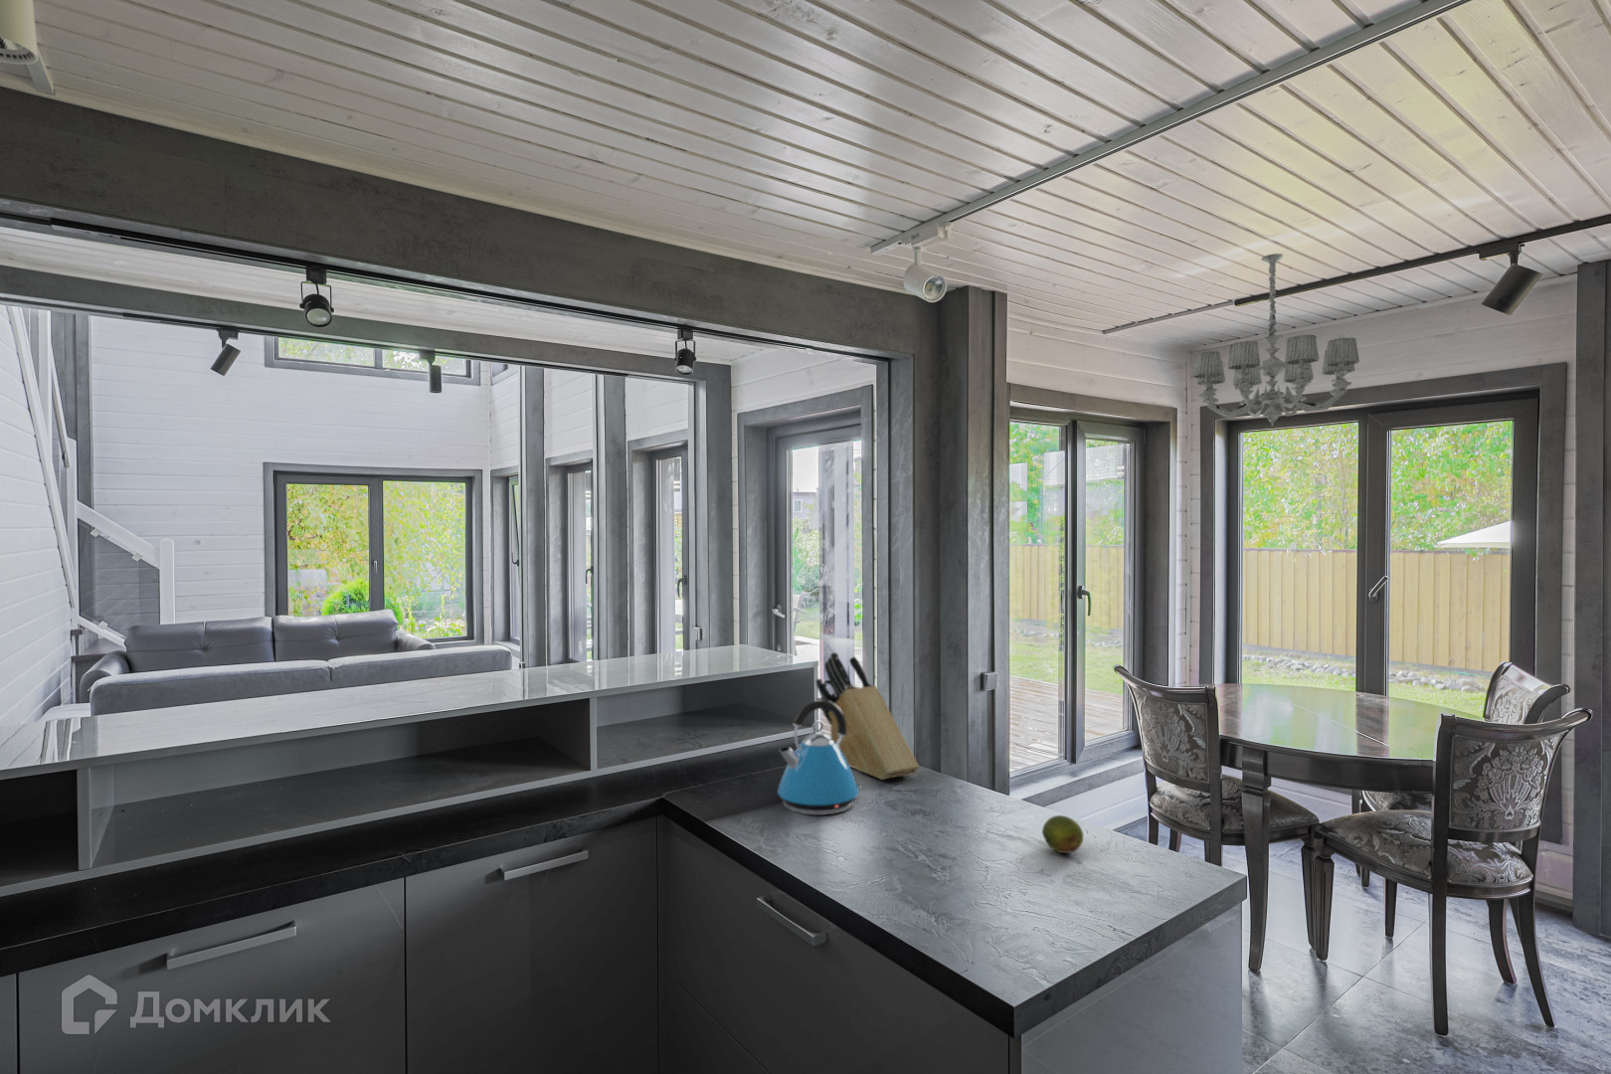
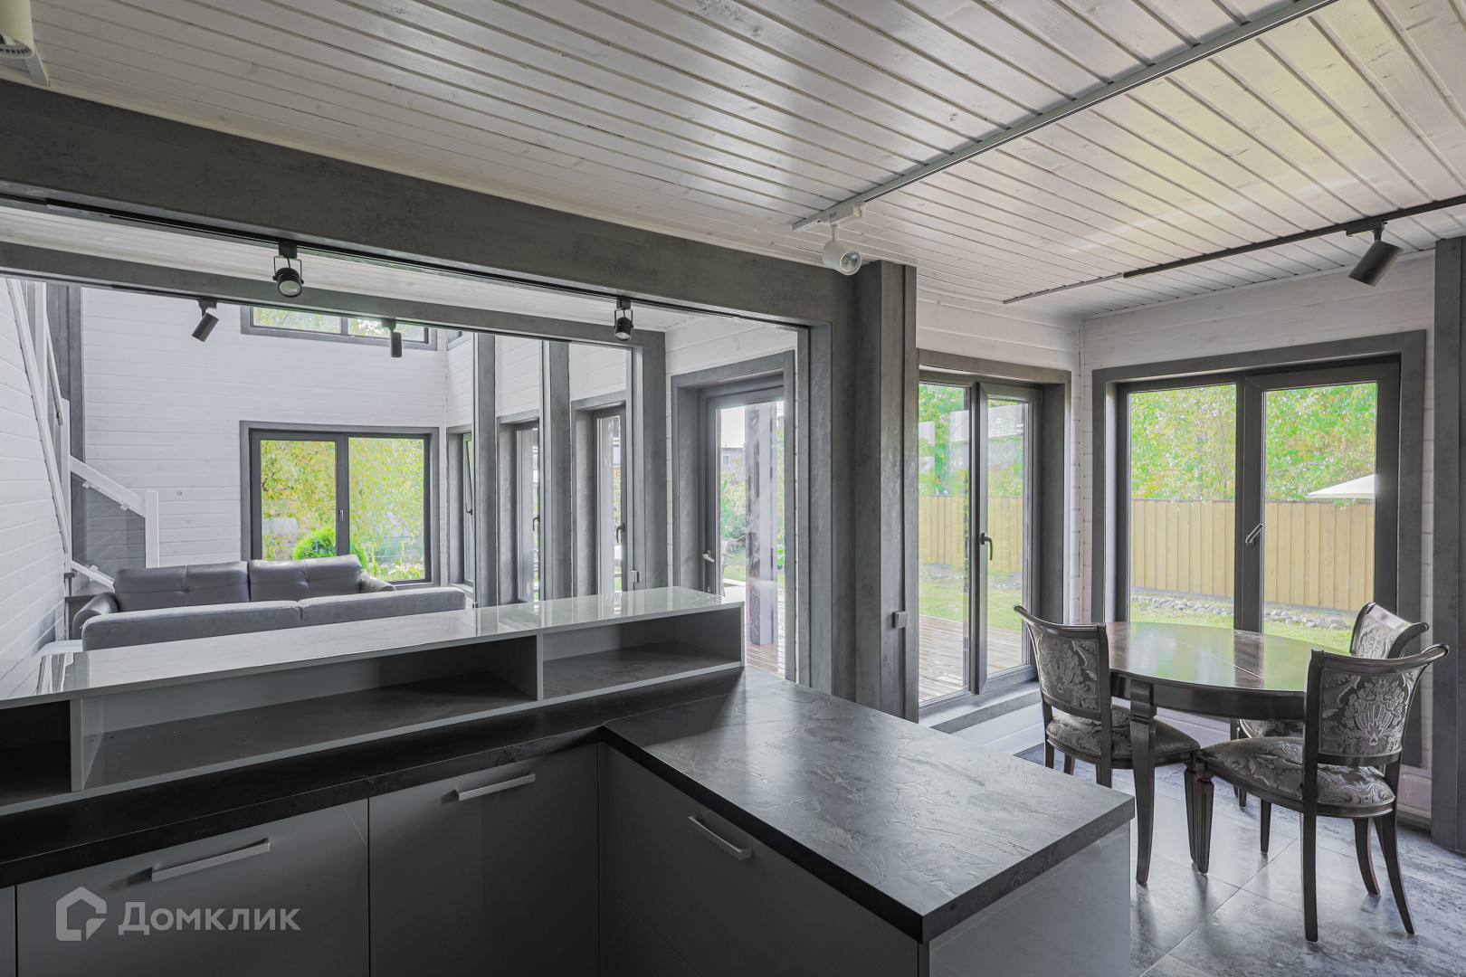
- fruit (1062, 832)
- kettle (820, 750)
- chandelier (1272, 342)
- knife block (863, 710)
